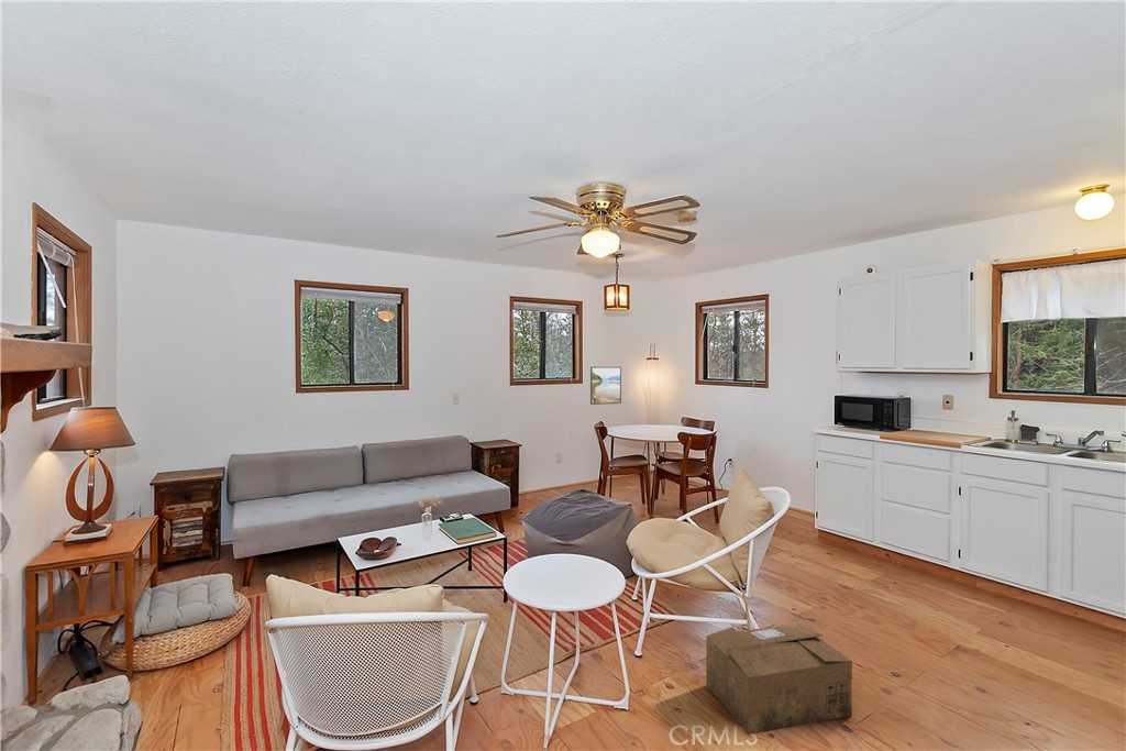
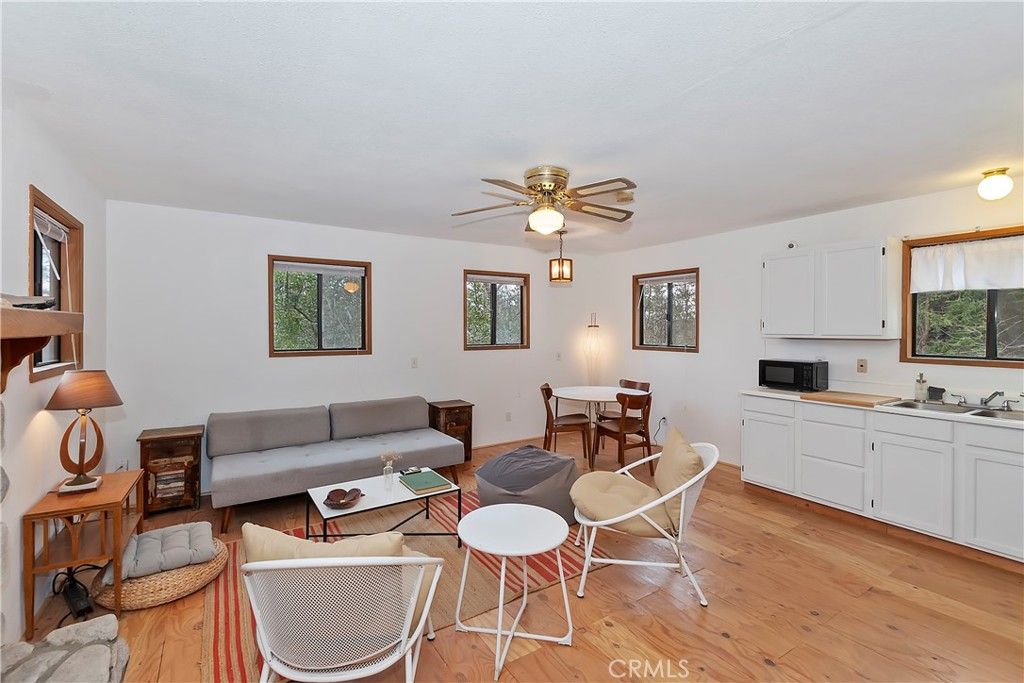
- cardboard box (775, 670)
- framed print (606, 385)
